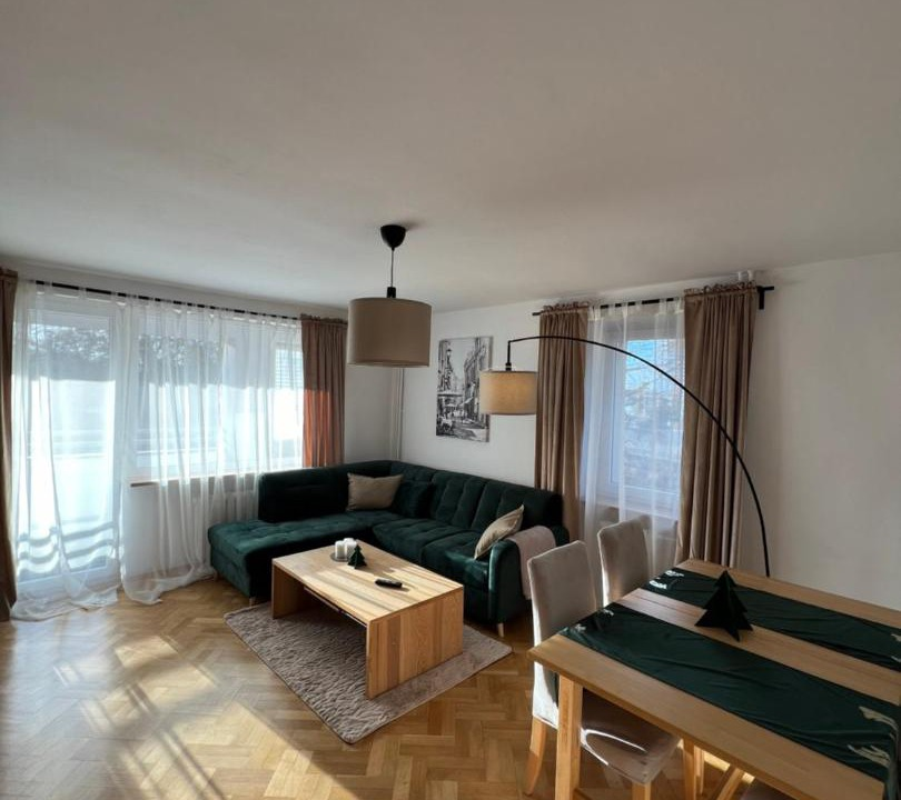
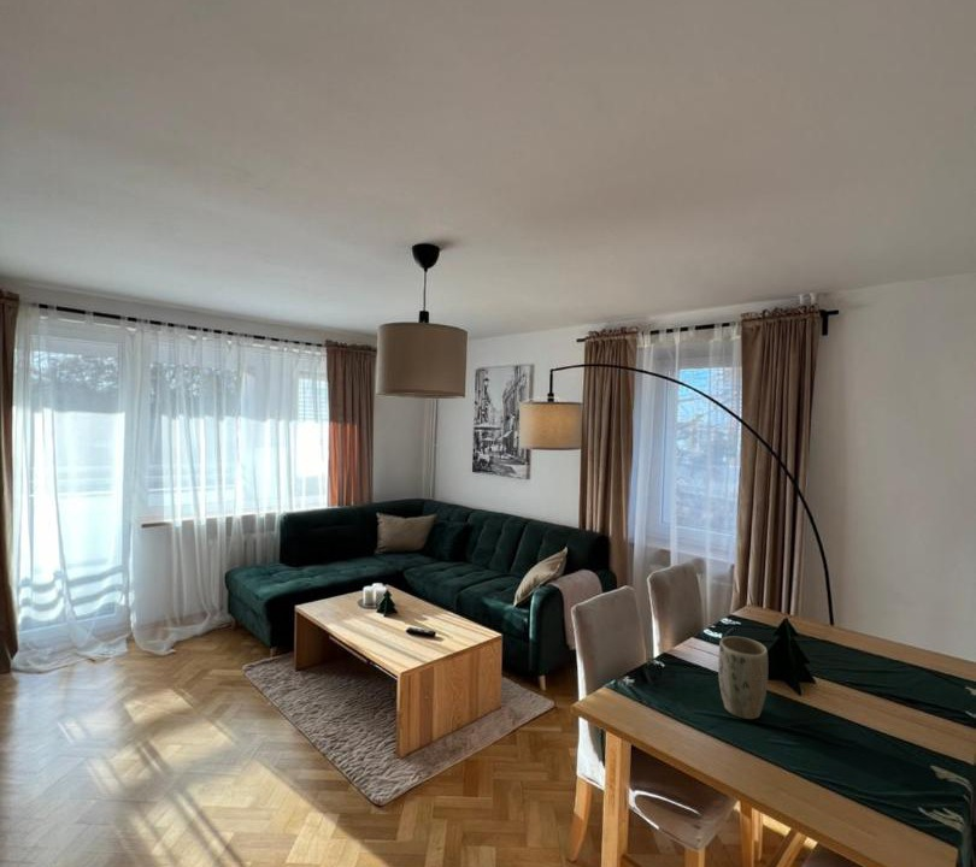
+ plant pot (742, 677)
